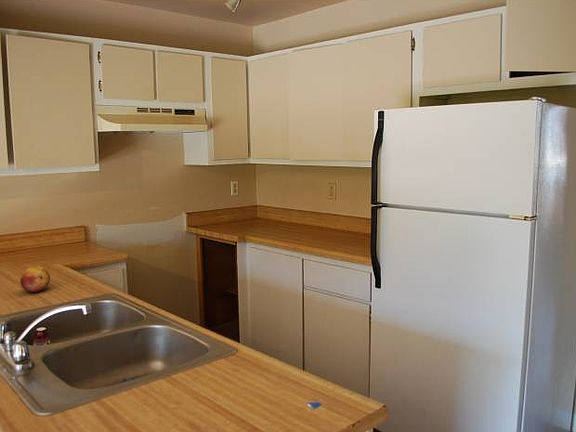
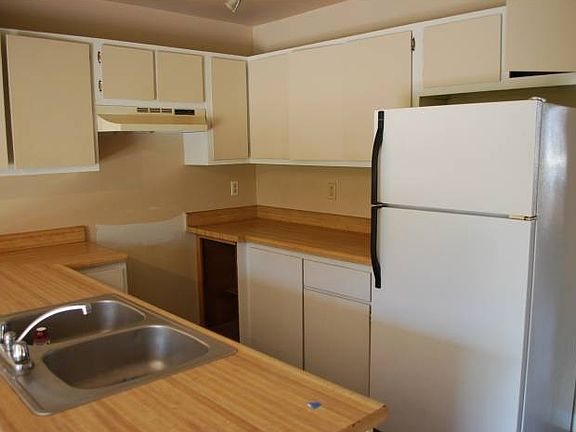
- fruit (35, 278)
